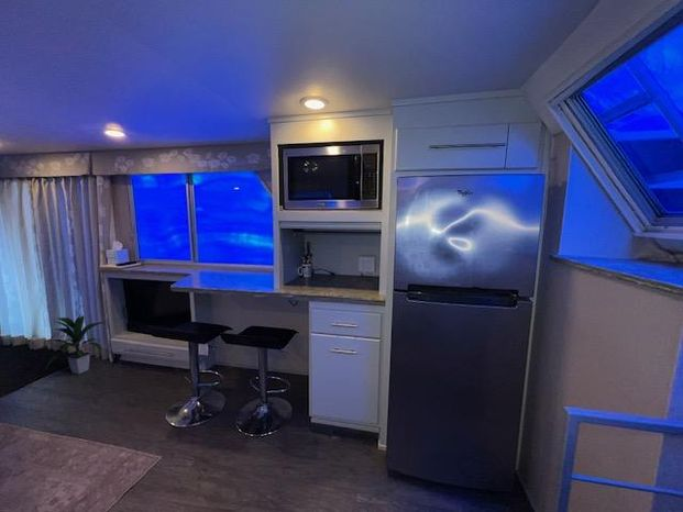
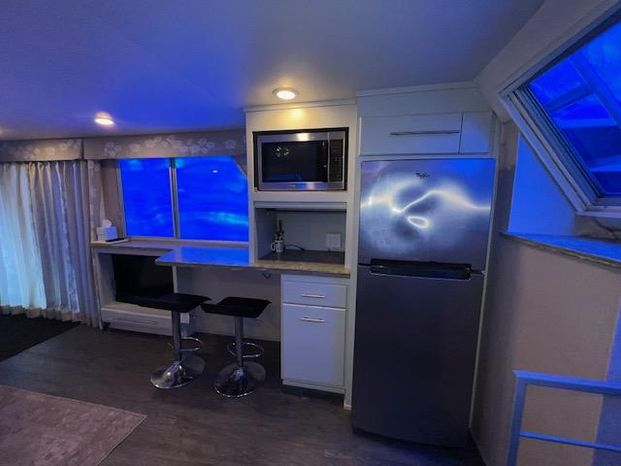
- indoor plant (74, 343)
